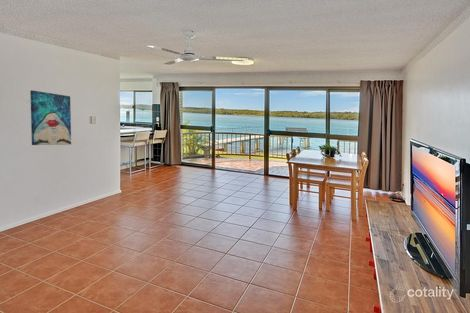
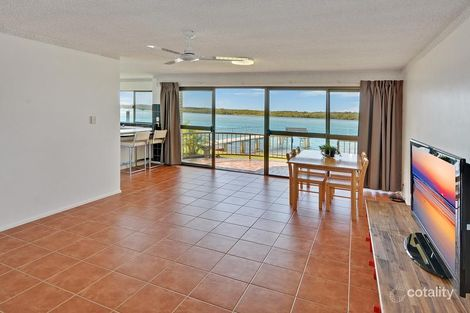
- wall art (52, 119)
